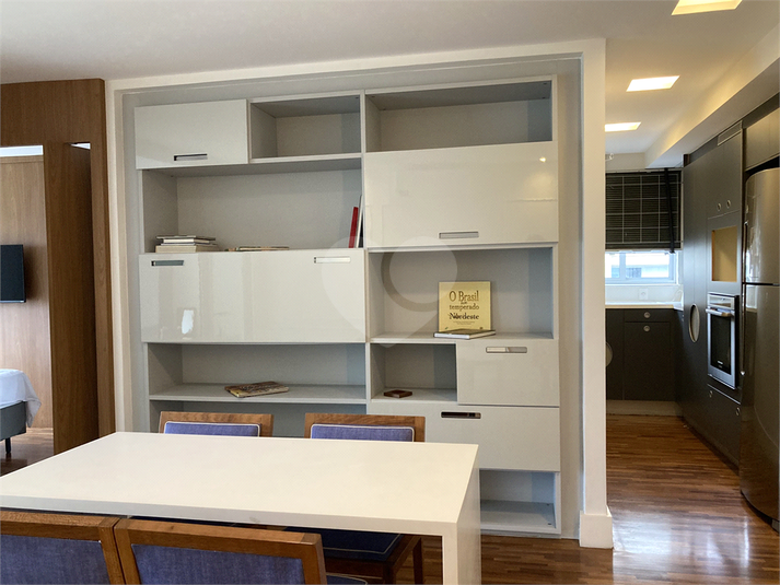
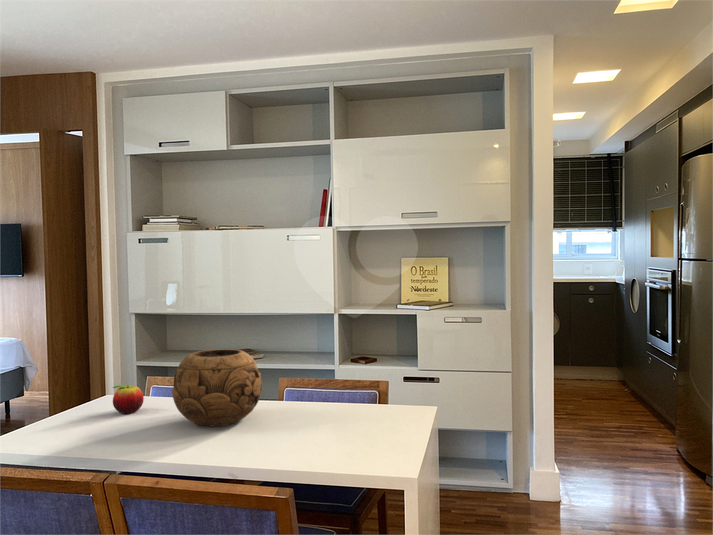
+ decorative bowl (217, 386)
+ fruit (128, 398)
